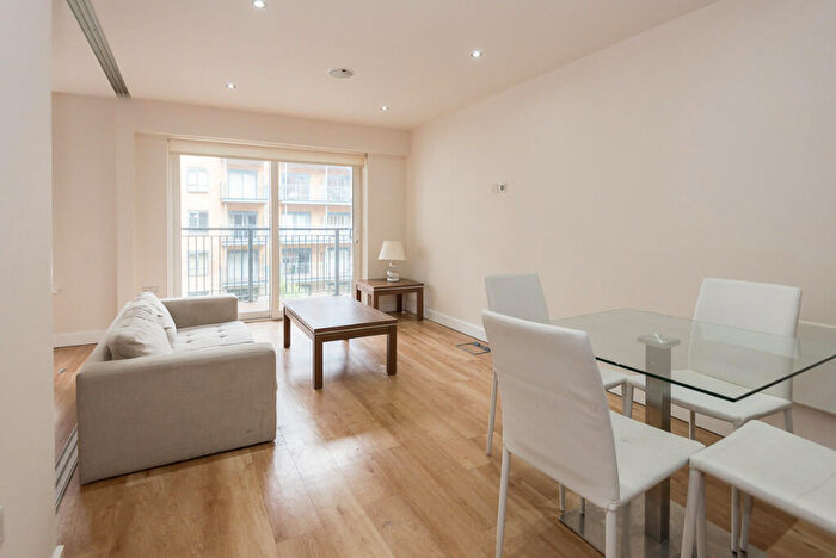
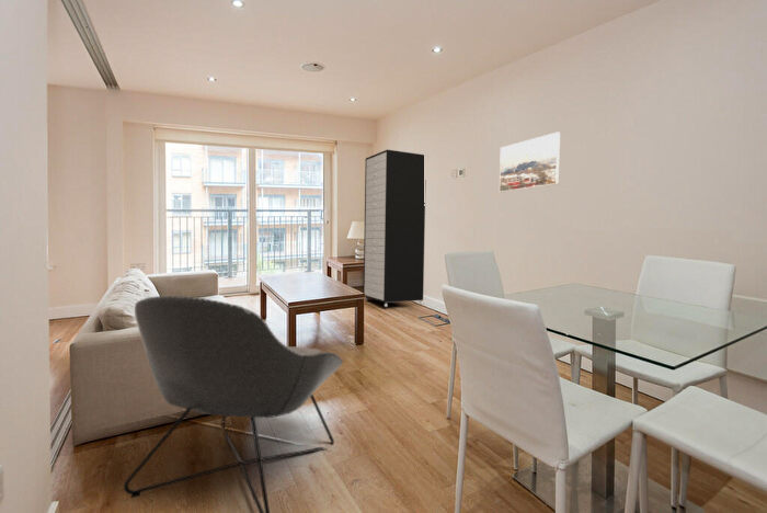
+ storage cabinet (393, 229)
+ lounge chair (242, 378)
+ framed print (527, 164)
